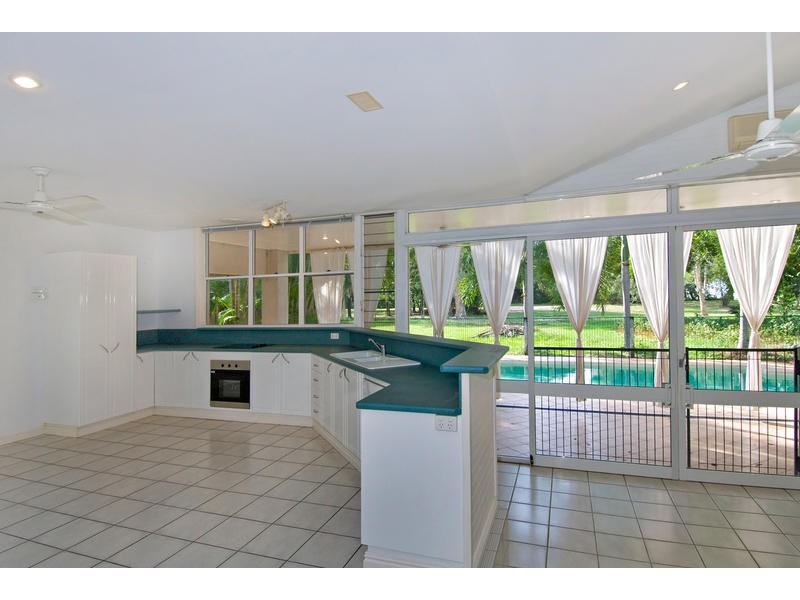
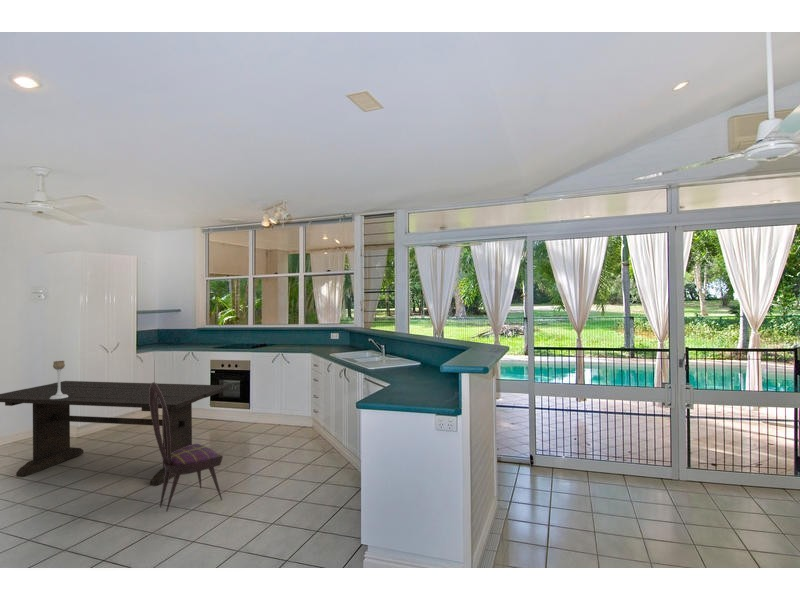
+ dining table (113, 423)
+ candle holder (59, 379)
+ dining chair (186, 446)
